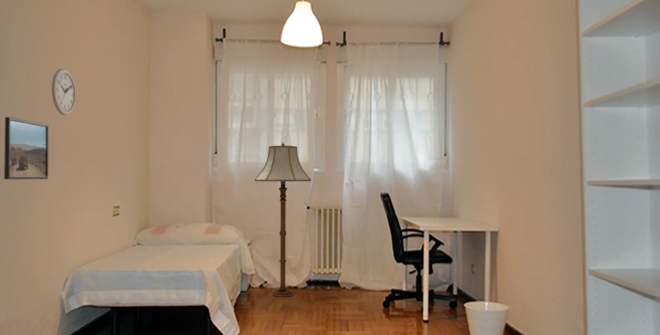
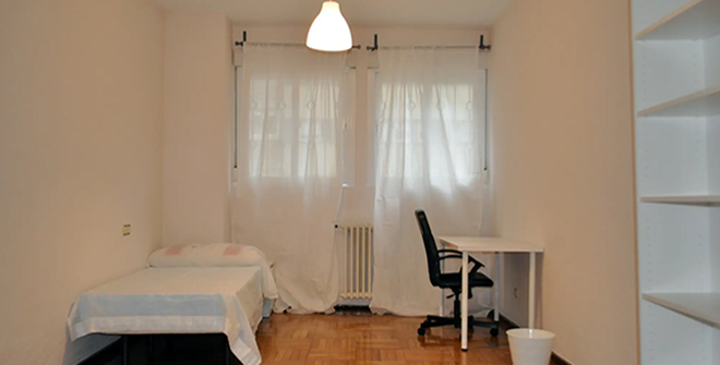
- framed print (28, 150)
- floor lamp (282, 217)
- wall clock (64, 92)
